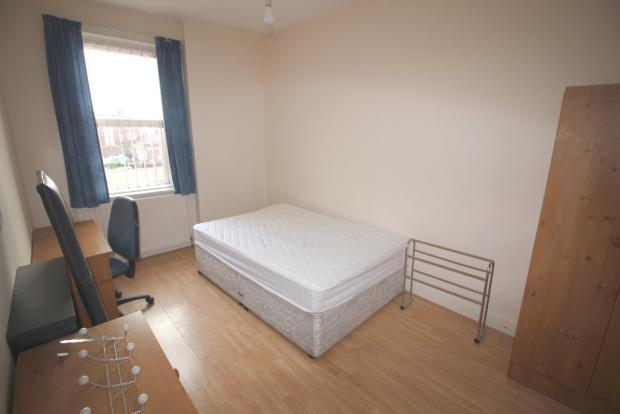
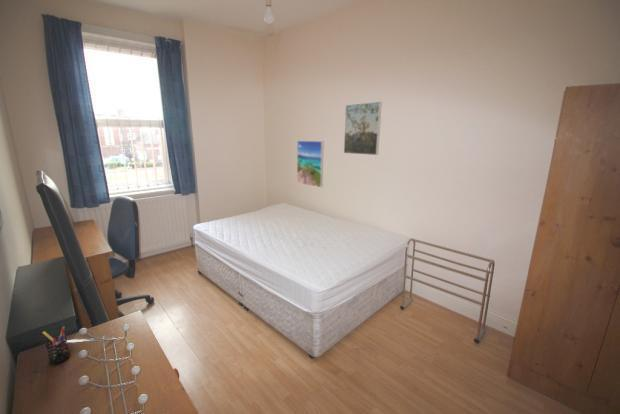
+ pen holder (59, 342)
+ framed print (361, 129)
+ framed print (309, 163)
